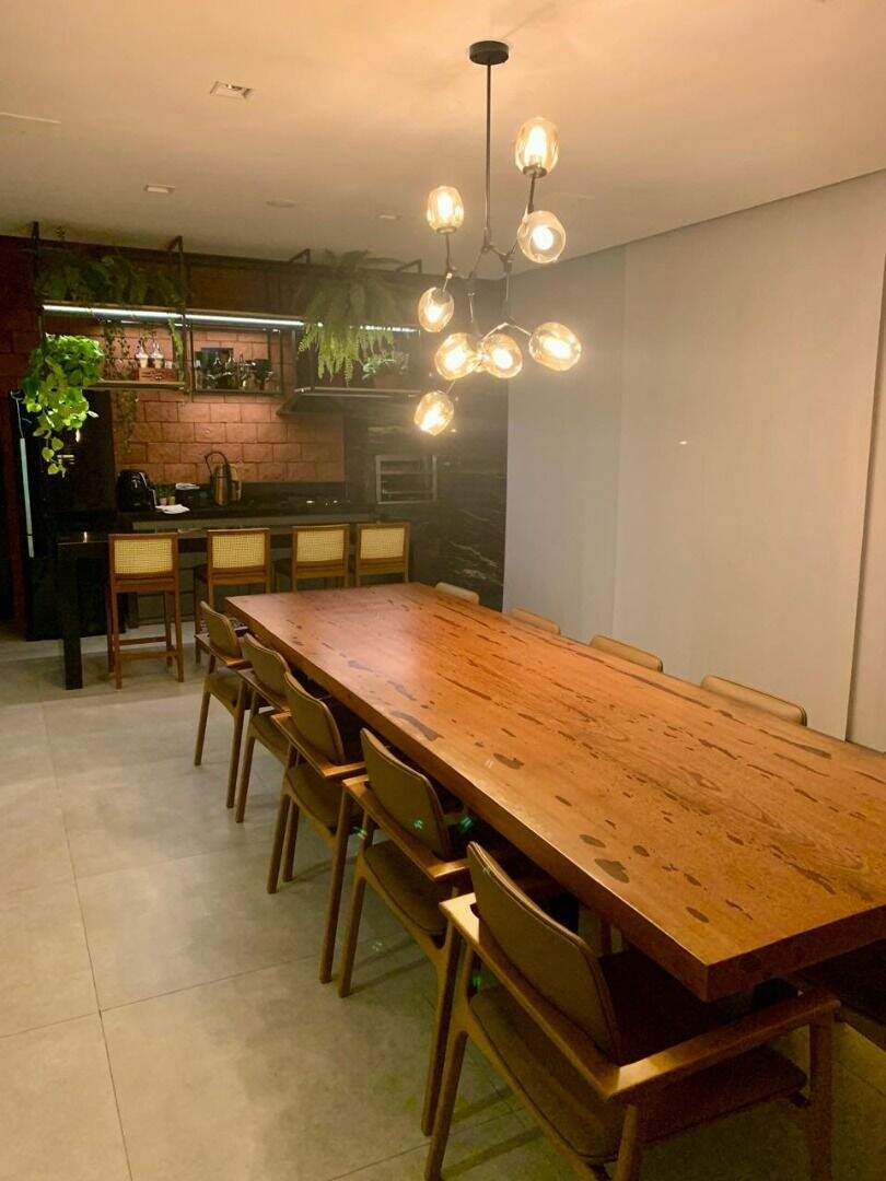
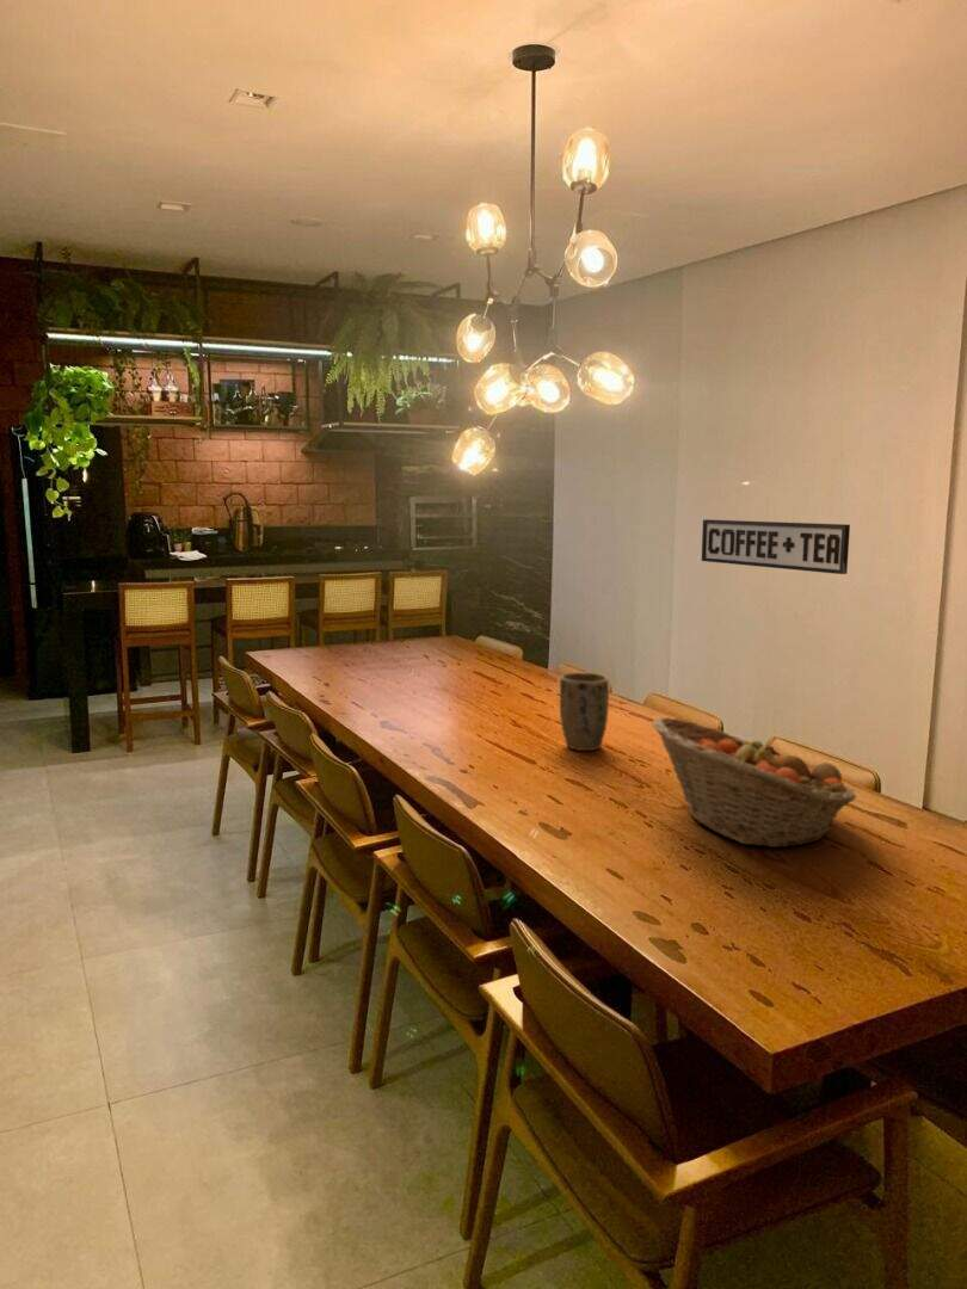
+ plant pot (584, 711)
+ sign (768, 544)
+ fruit basket (747, 773)
